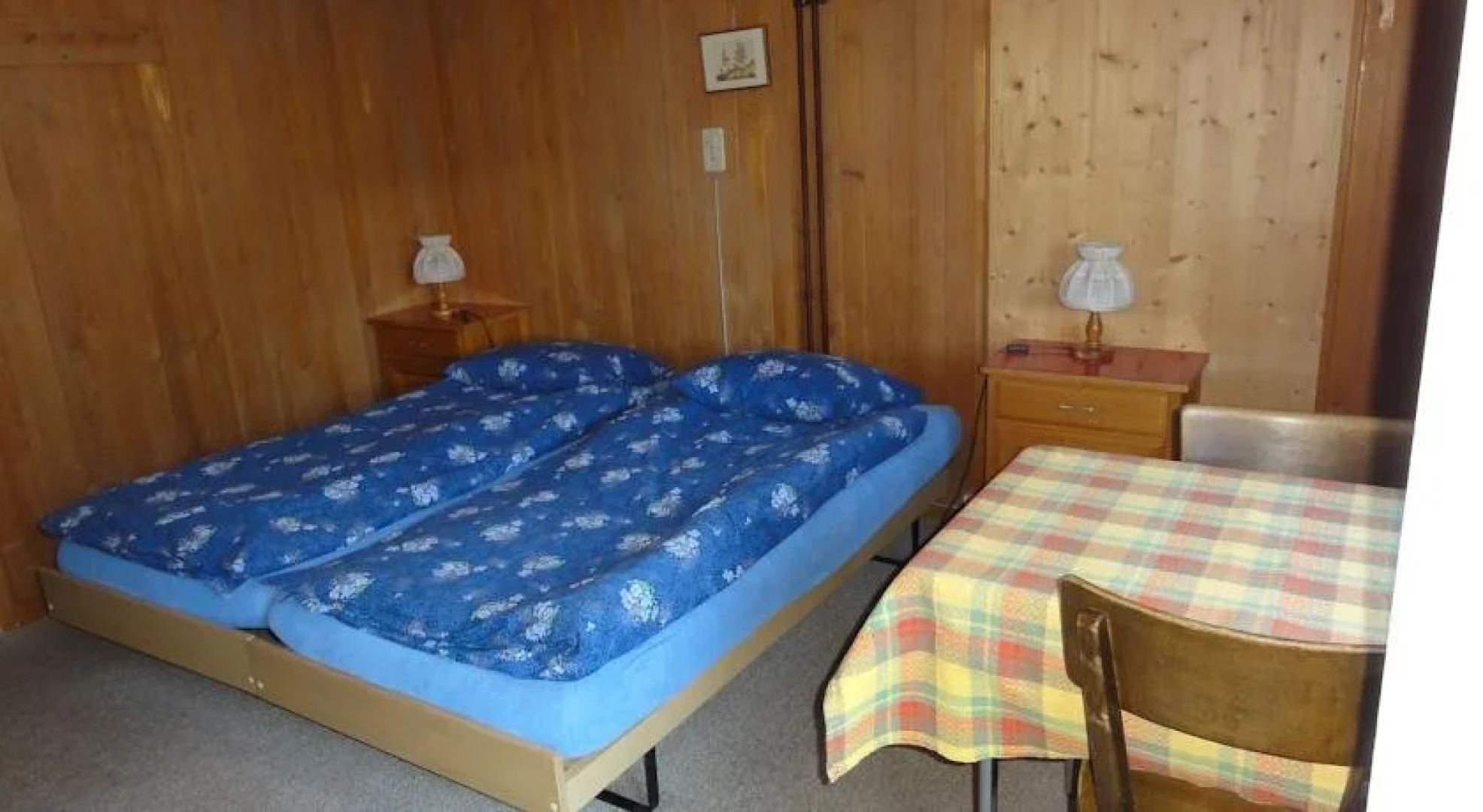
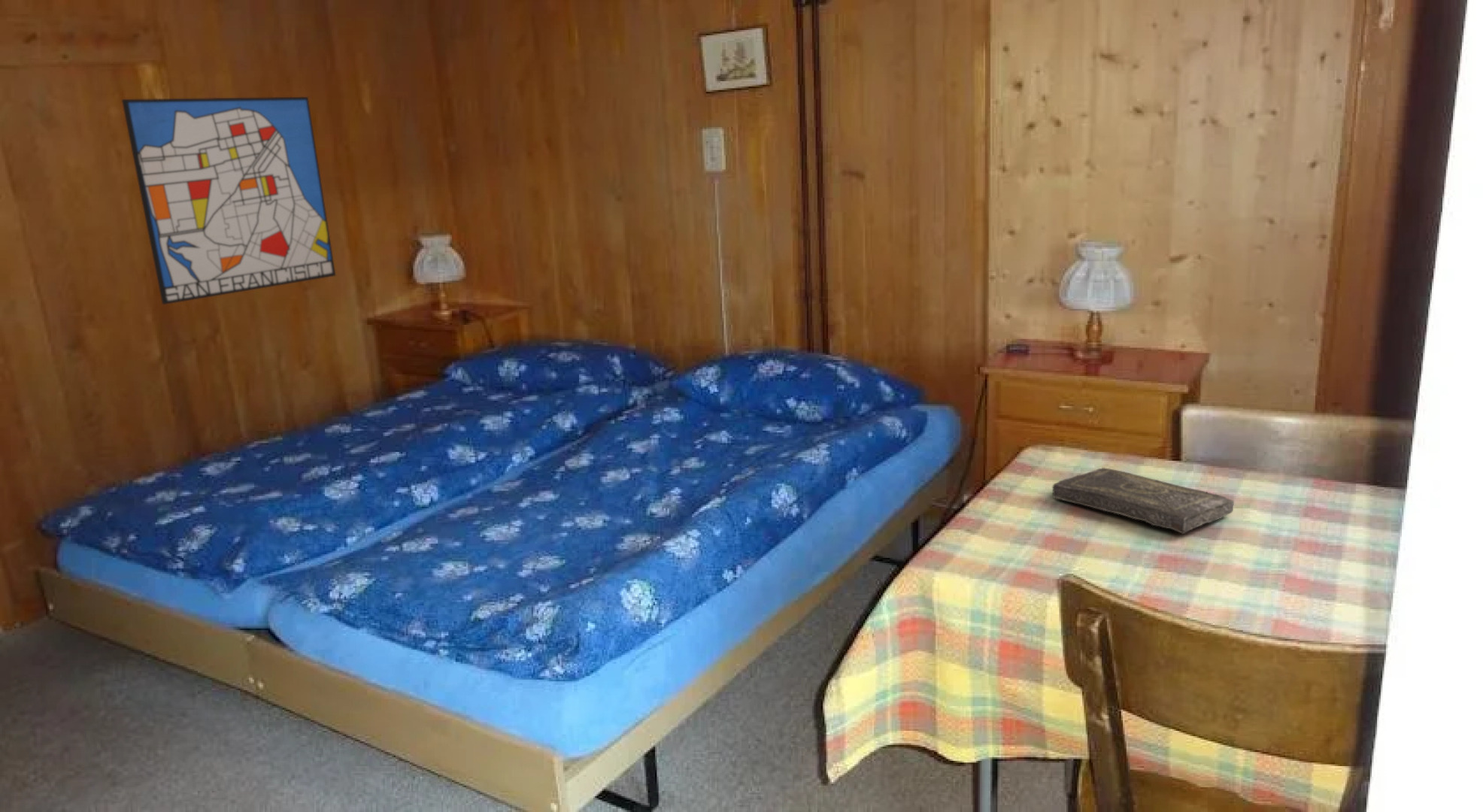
+ book (1141, 496)
+ wall art (238, 195)
